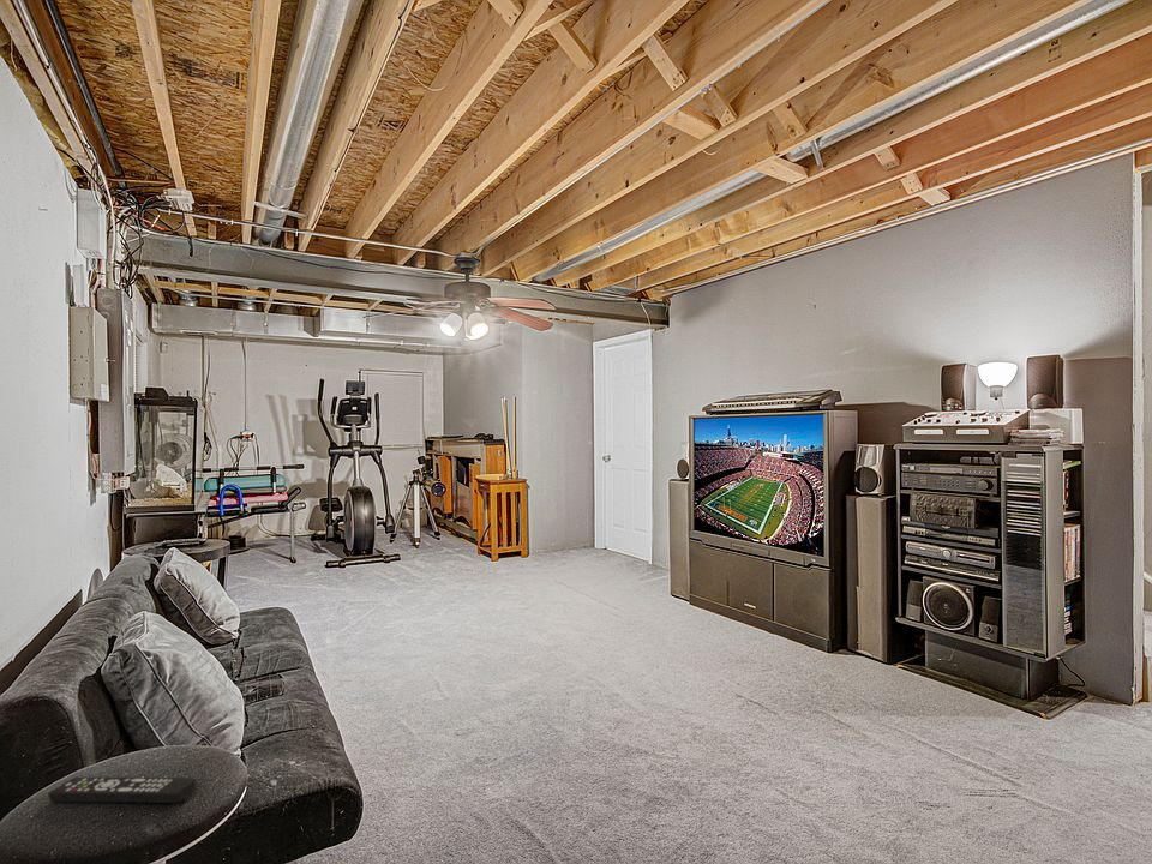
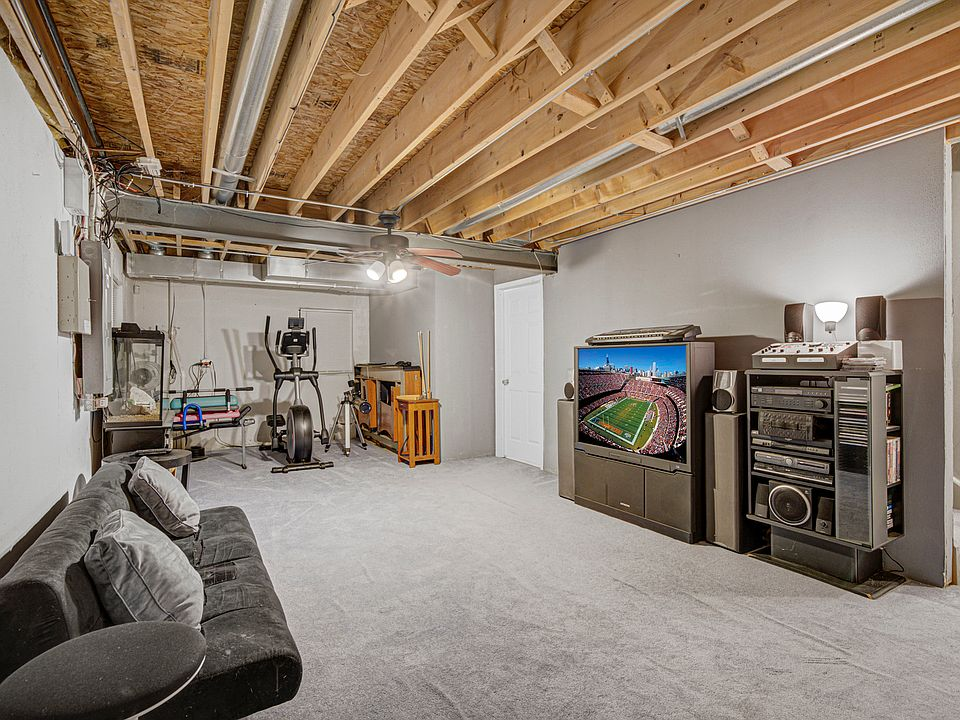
- remote control (124, 790)
